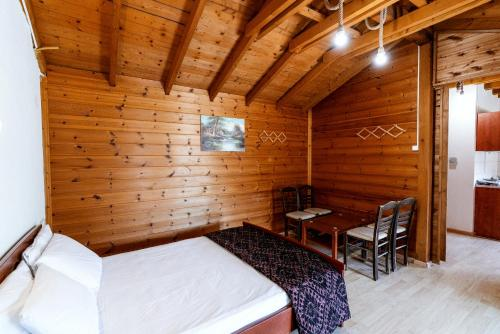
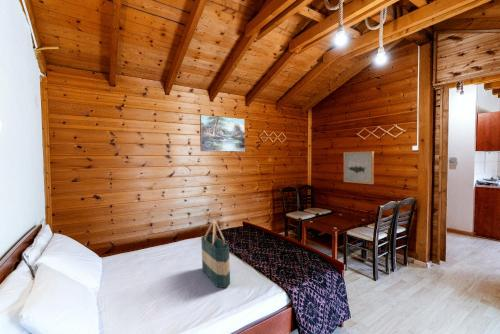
+ tote bag (214, 249)
+ wall art (357, 167)
